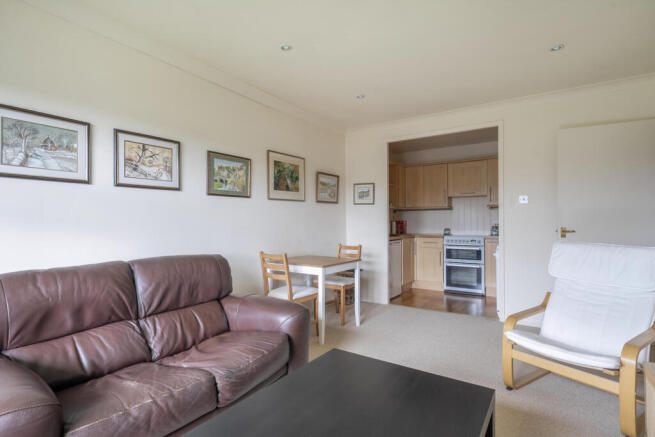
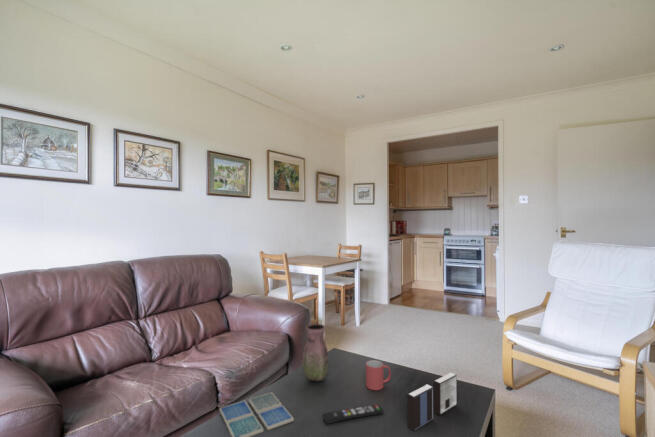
+ drink coaster (254, 415)
+ remote control (353, 413)
+ book (432, 399)
+ mug (378, 374)
+ vase (316, 353)
